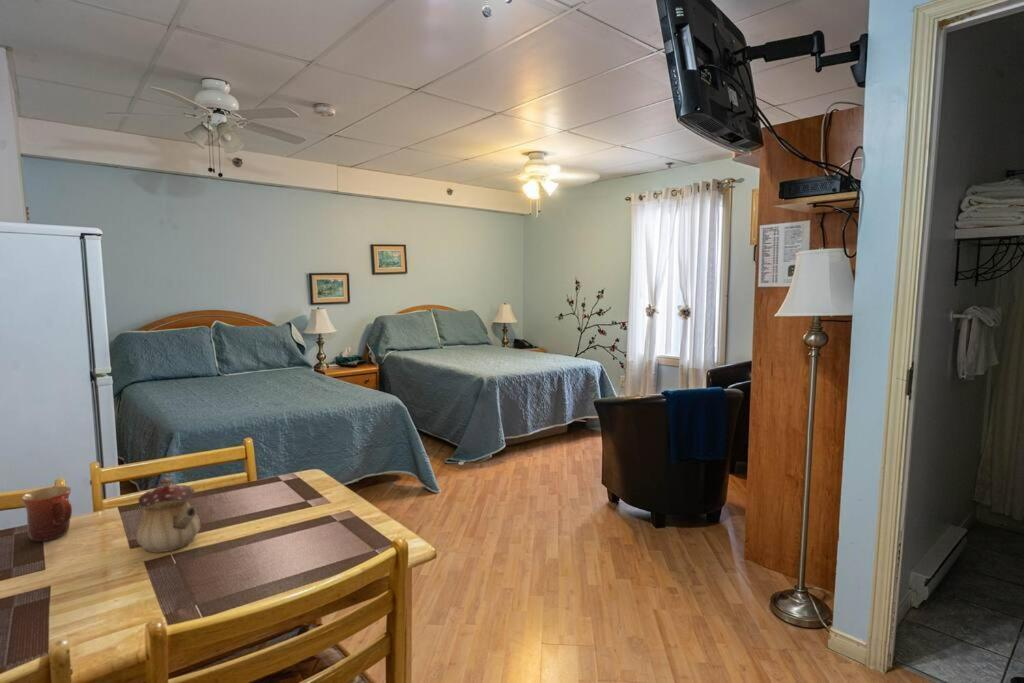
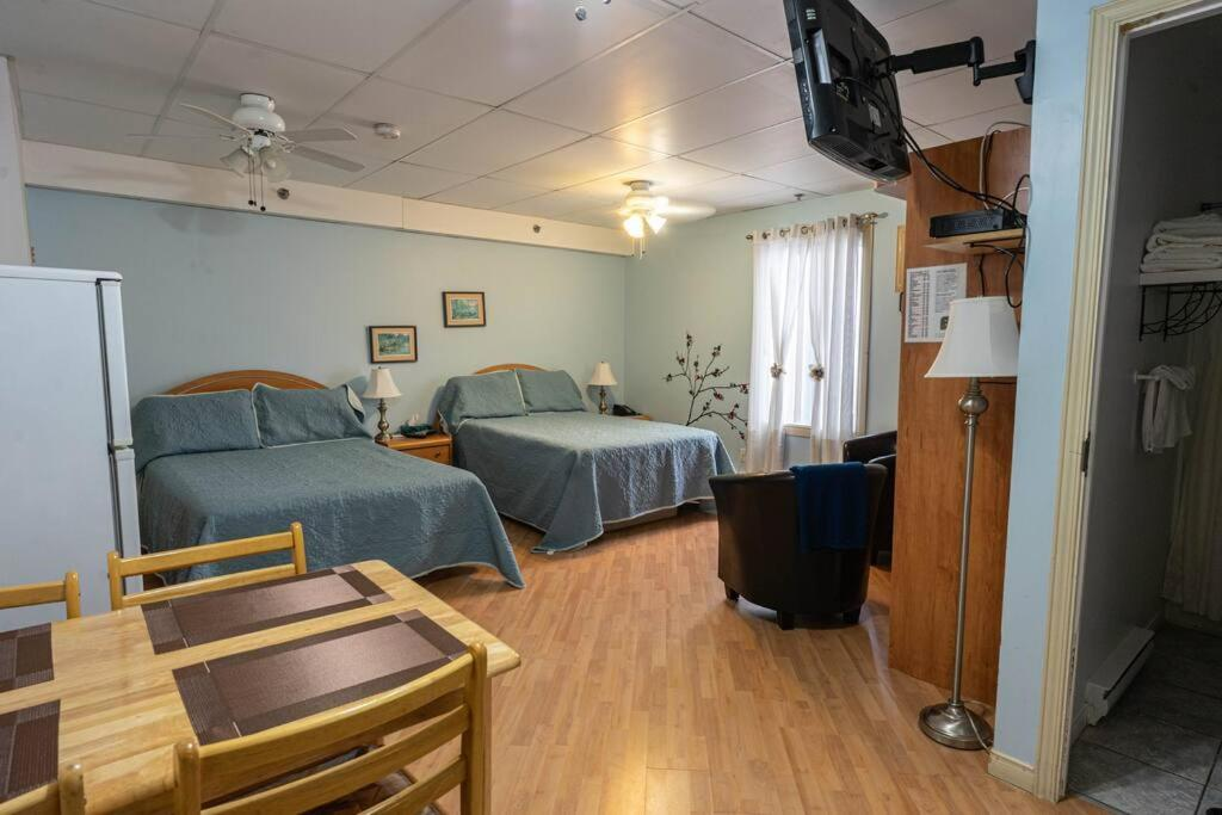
- teapot (165, 509)
- mug (52, 515)
